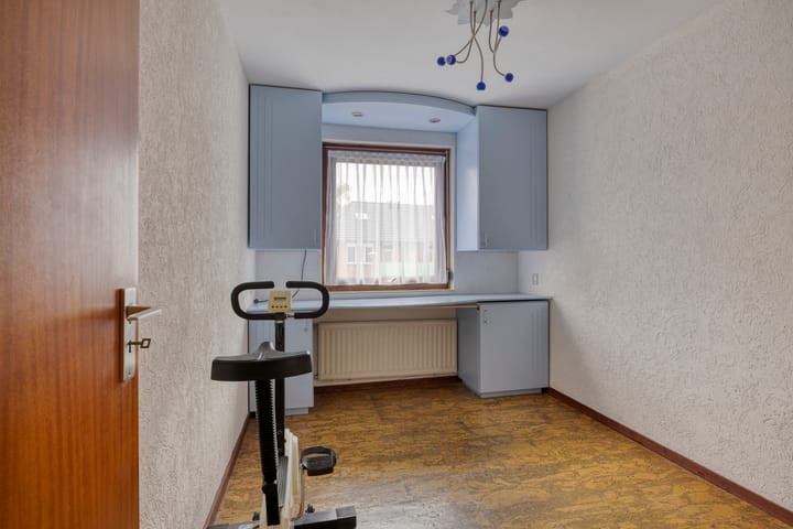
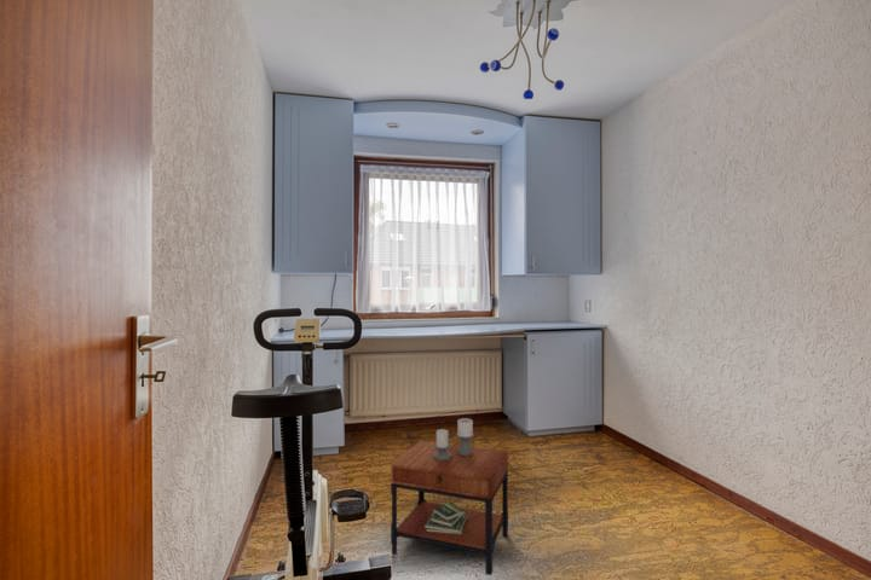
+ side table (451, 483)
